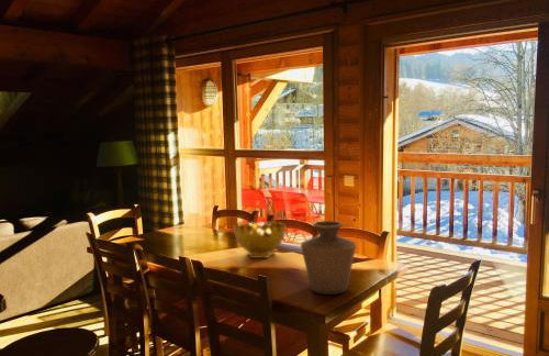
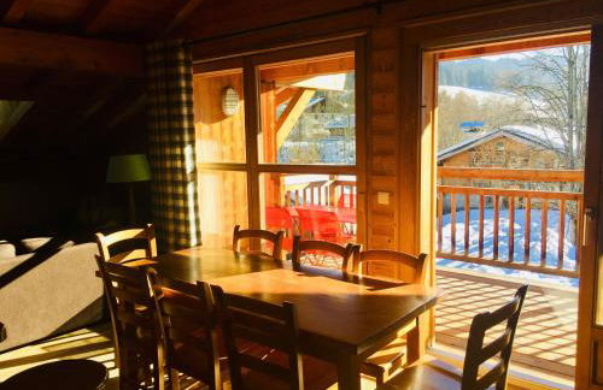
- decorative bowl (260, 238)
- vase (328, 256)
